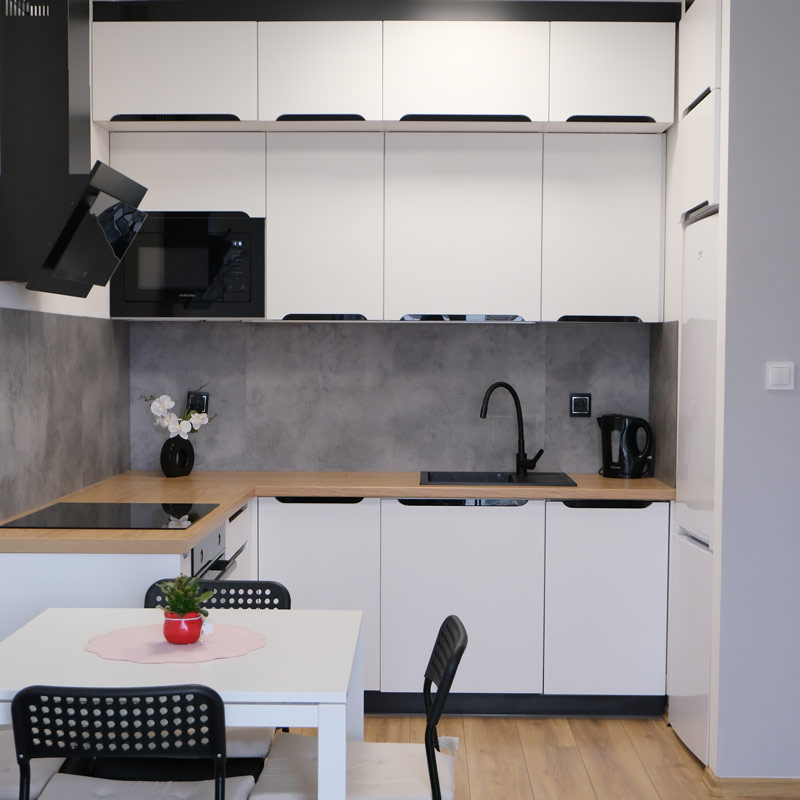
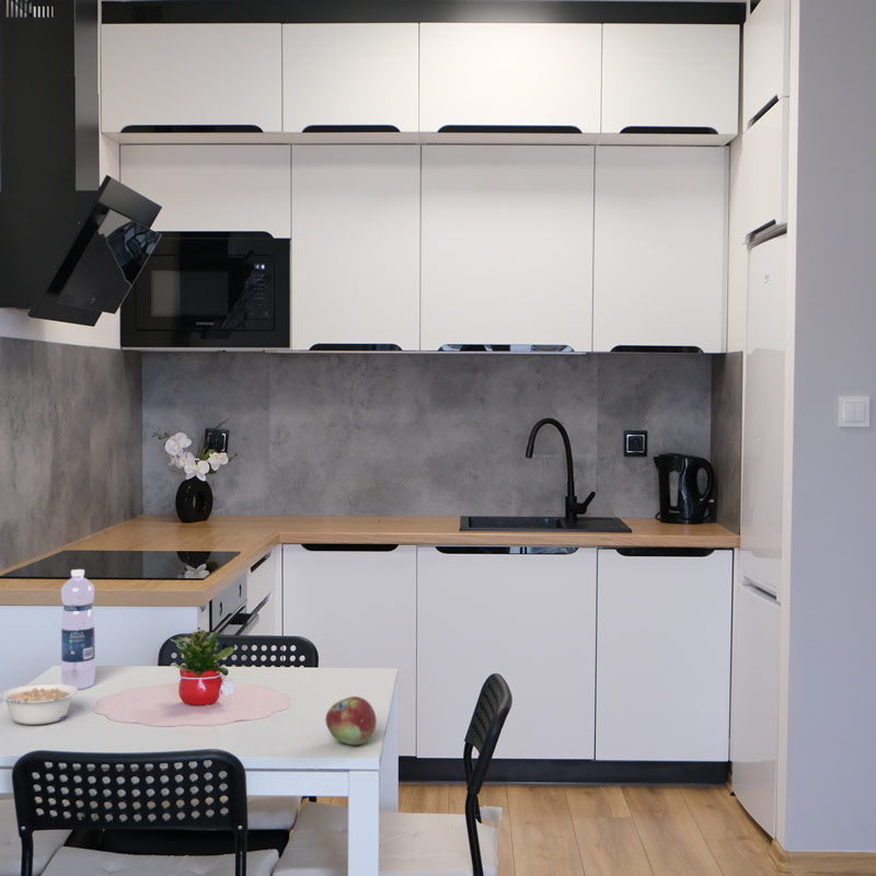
+ water bottle (78, 627)
+ legume (42, 702)
+ fruit (350, 721)
